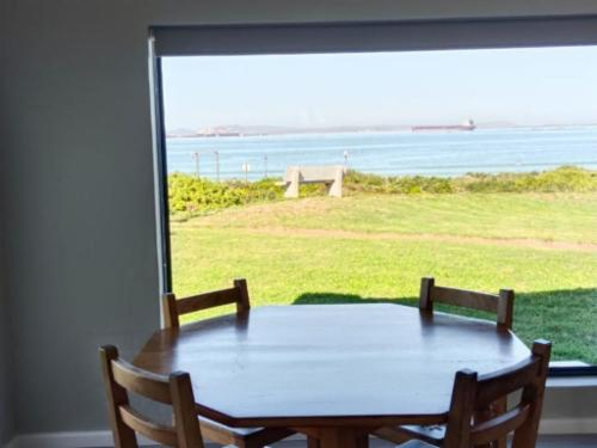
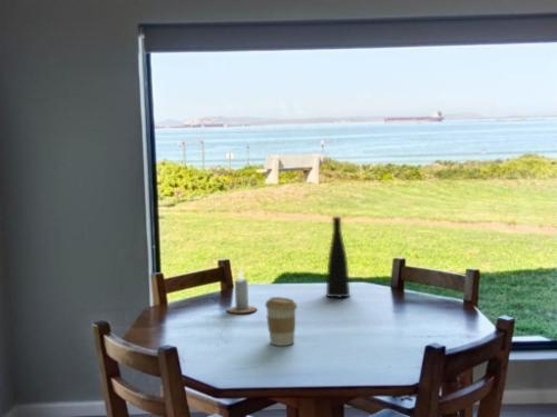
+ vase (336, 256)
+ candle (241, 288)
+ coffee cup (281, 319)
